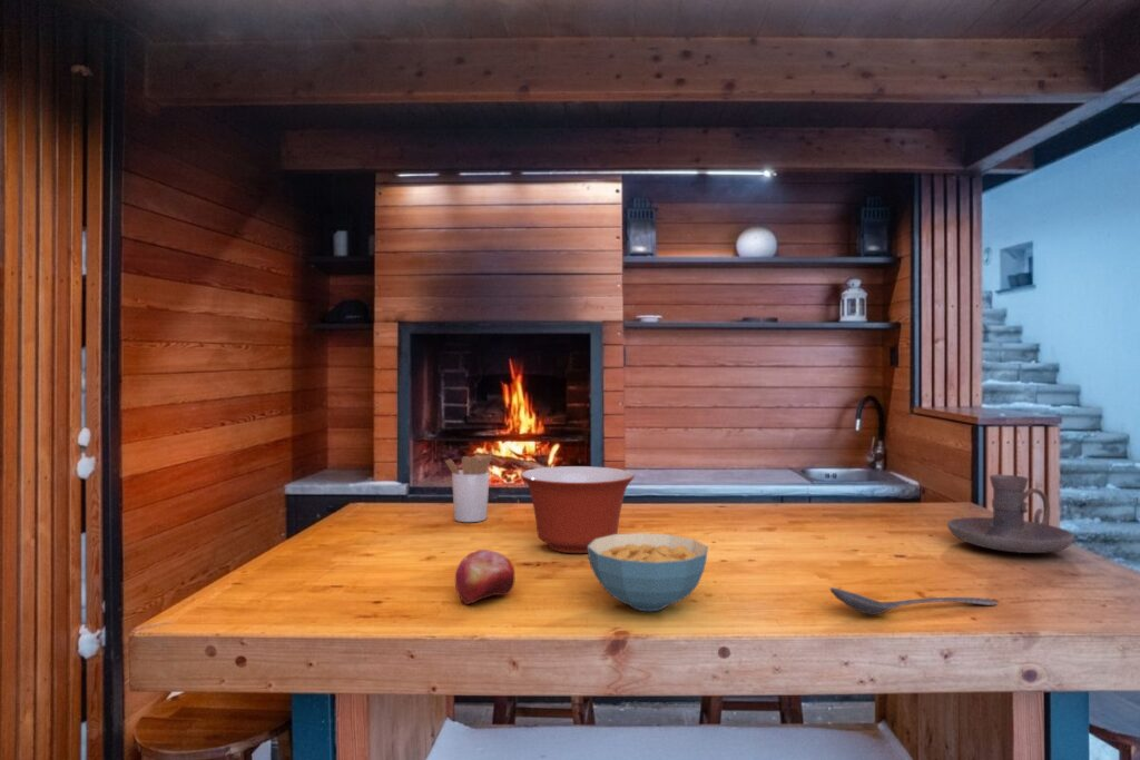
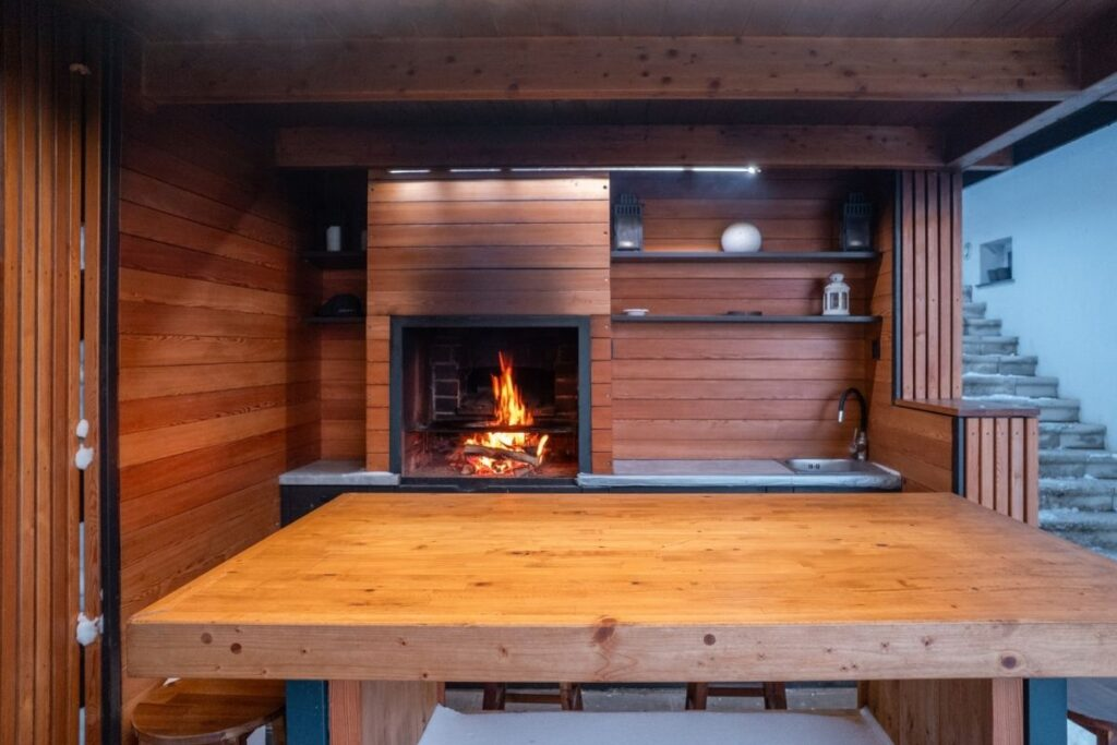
- mixing bowl (577, 510)
- fruit (484, 575)
- stirrer (917, 599)
- cereal bowl (647, 575)
- candle holder (1014, 511)
- utensil holder (472, 485)
